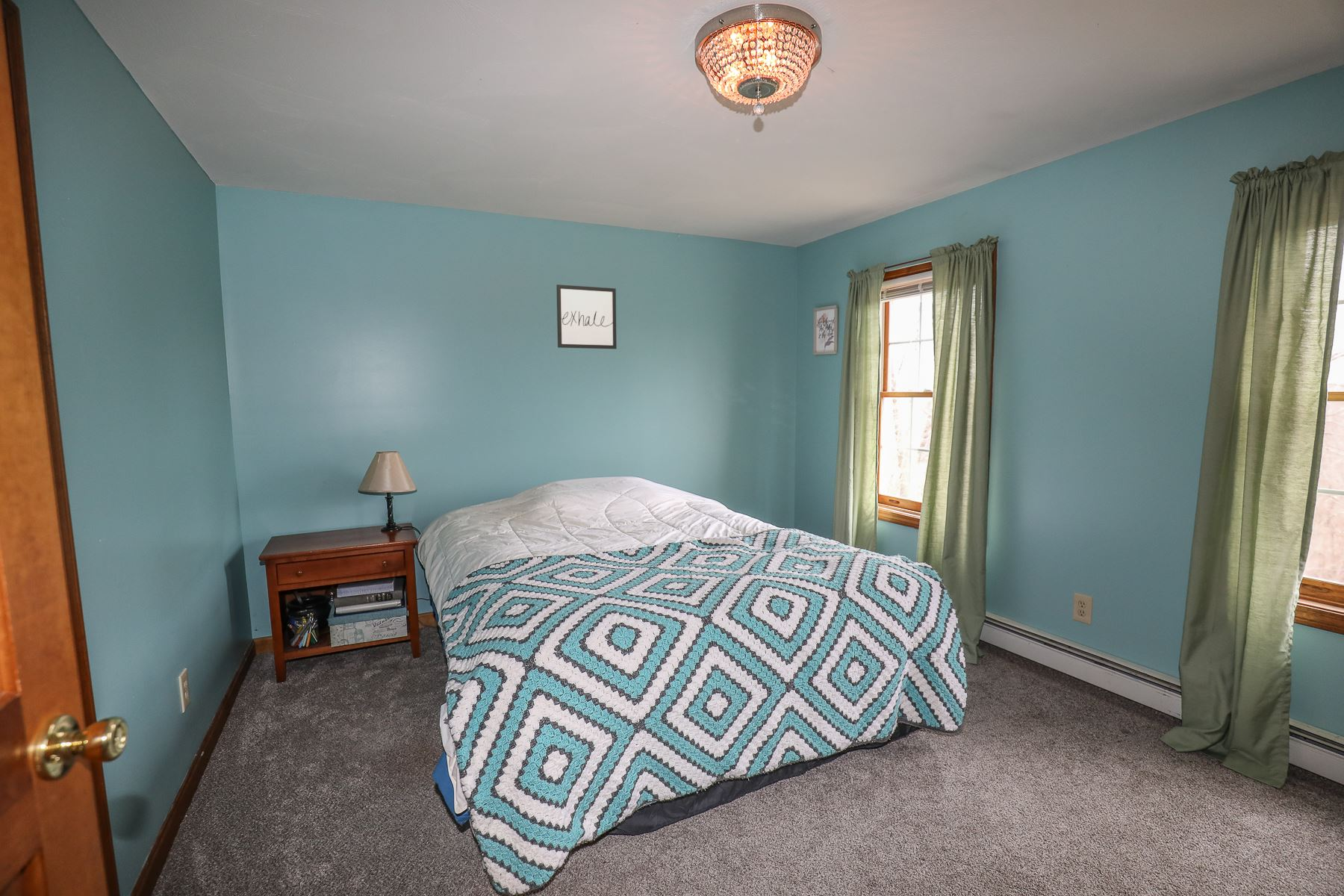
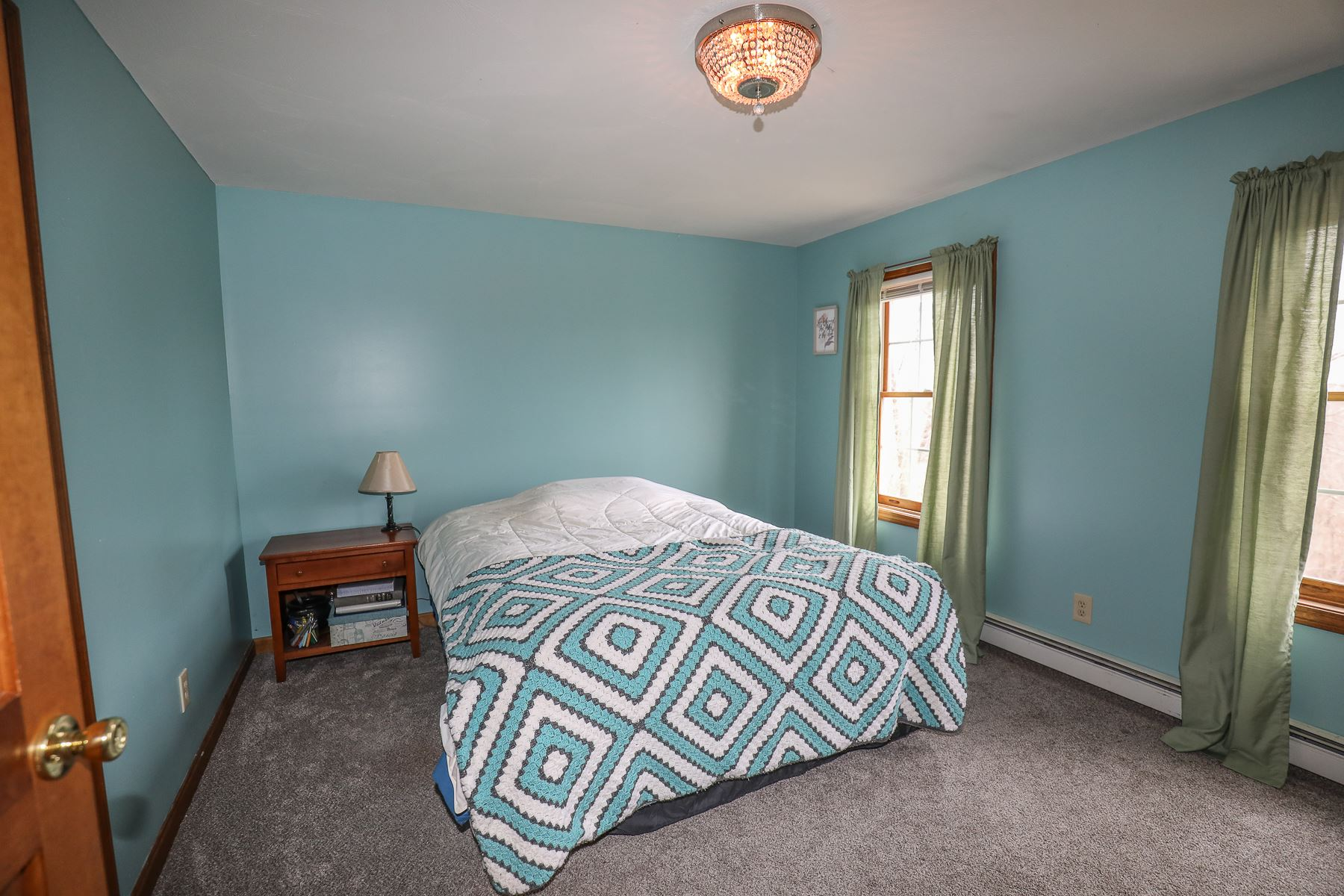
- wall art (587, 317)
